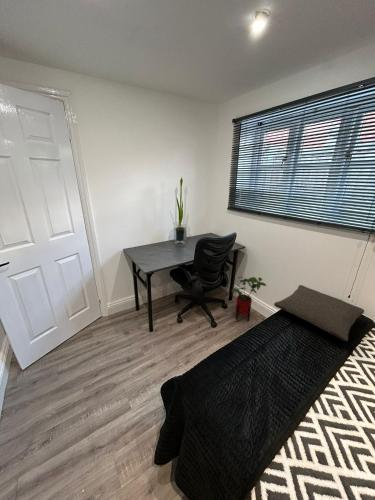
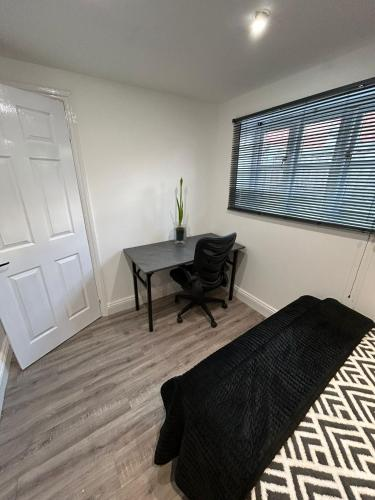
- pillow (318, 308)
- house plant (245, 296)
